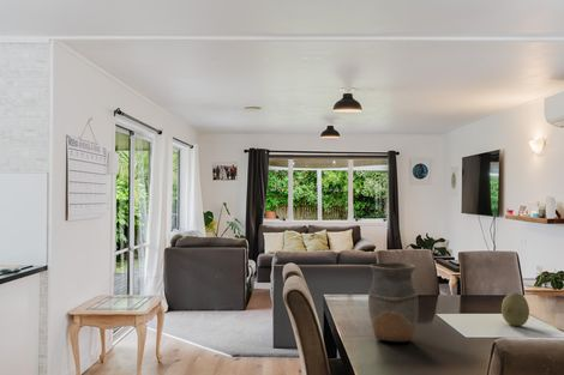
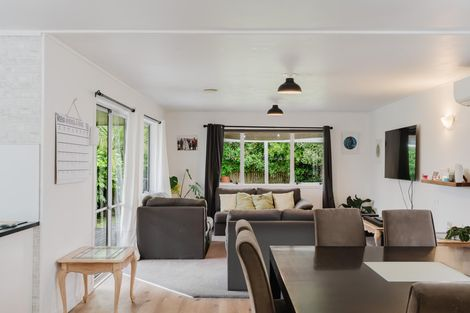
- vase (392, 302)
- fruit (515, 308)
